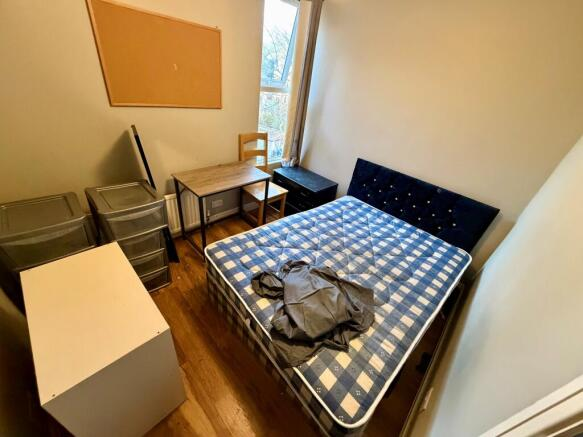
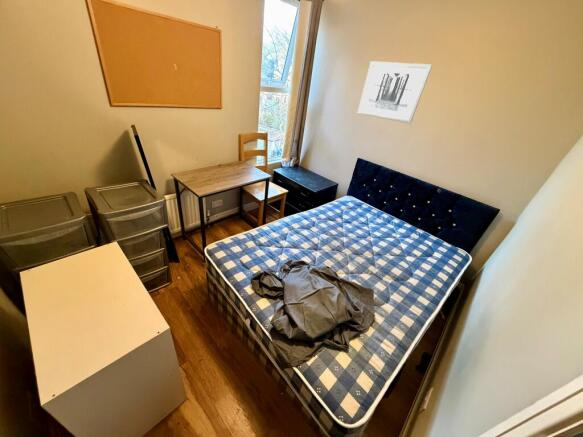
+ wall art (390, 91)
